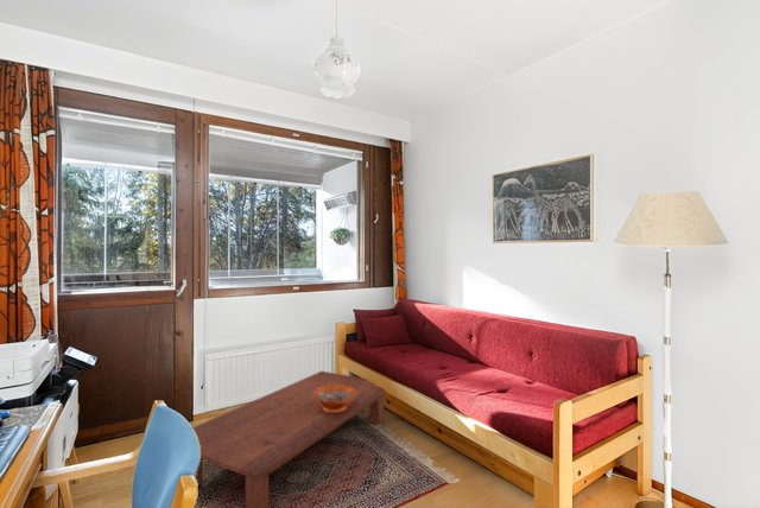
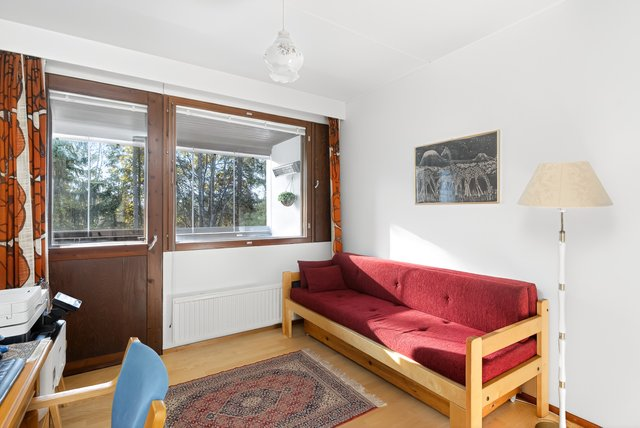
- decorative bowl (334, 399)
- coffee table (298, 427)
